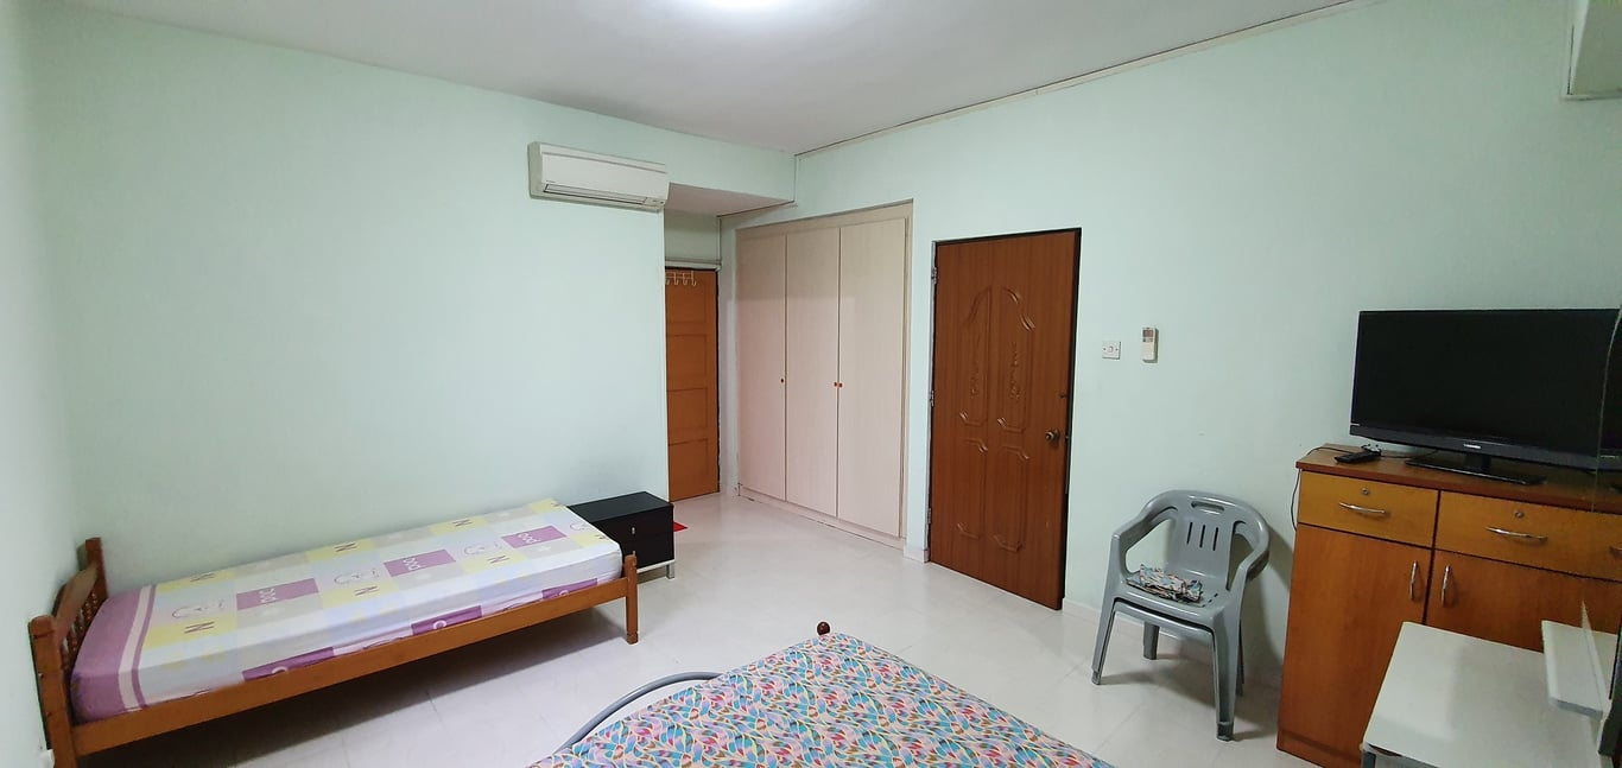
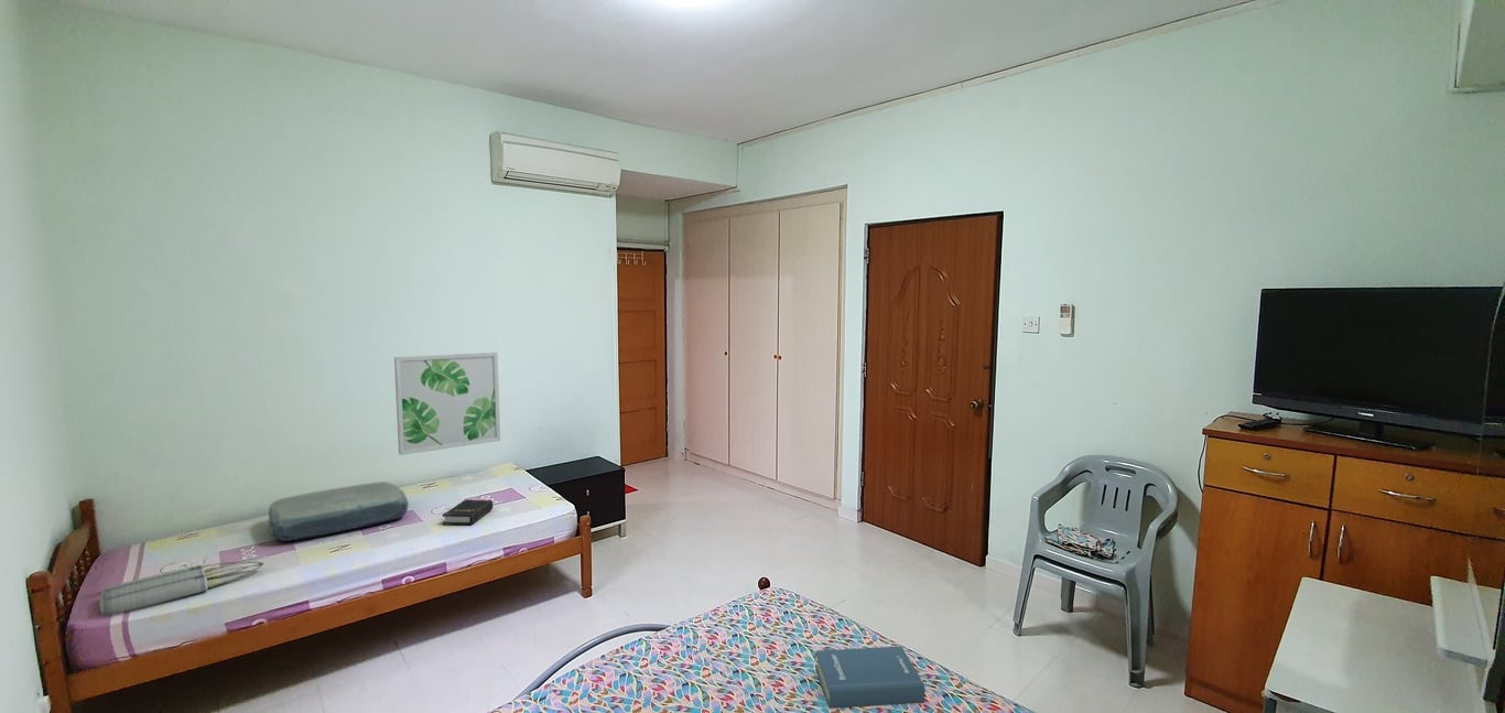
+ hardback book (468, 511)
+ wall art (450, 401)
+ tote bag (187, 581)
+ hardback book (867, 677)
+ cushion (339, 508)
